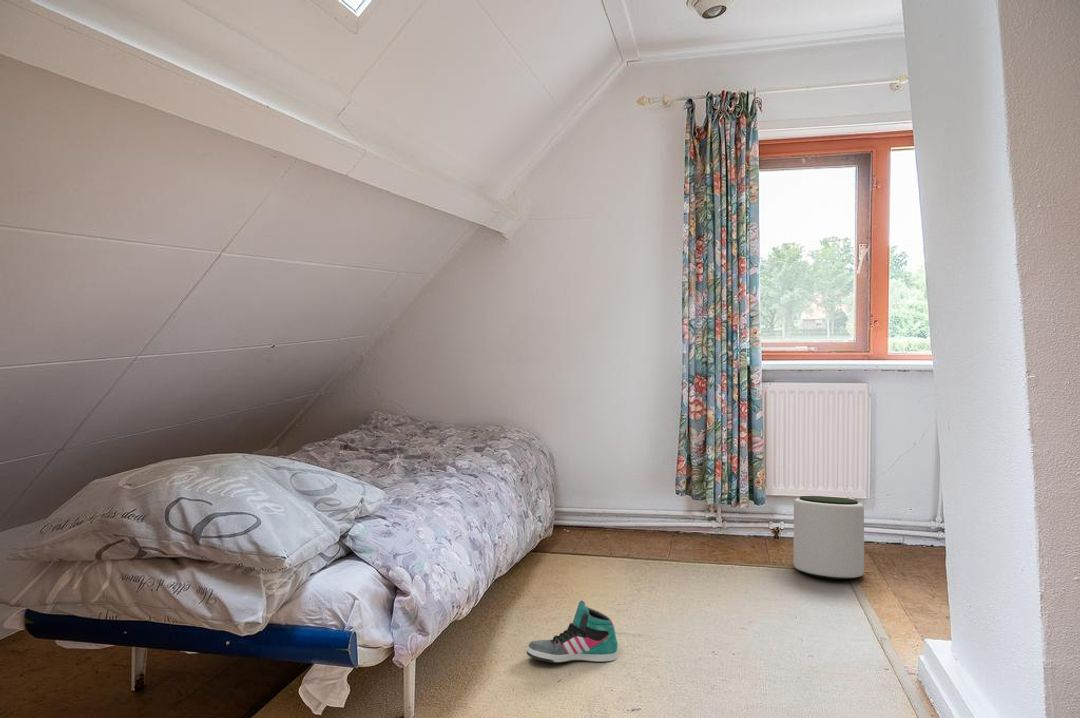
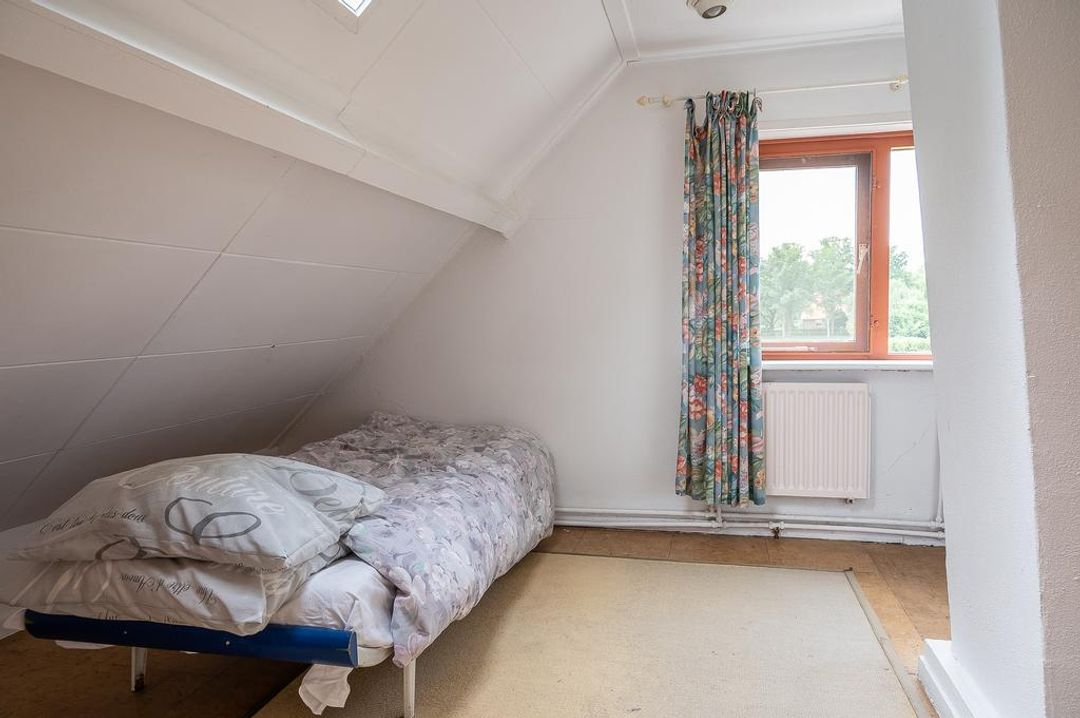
- plant pot (828, 535)
- sneaker (573, 630)
